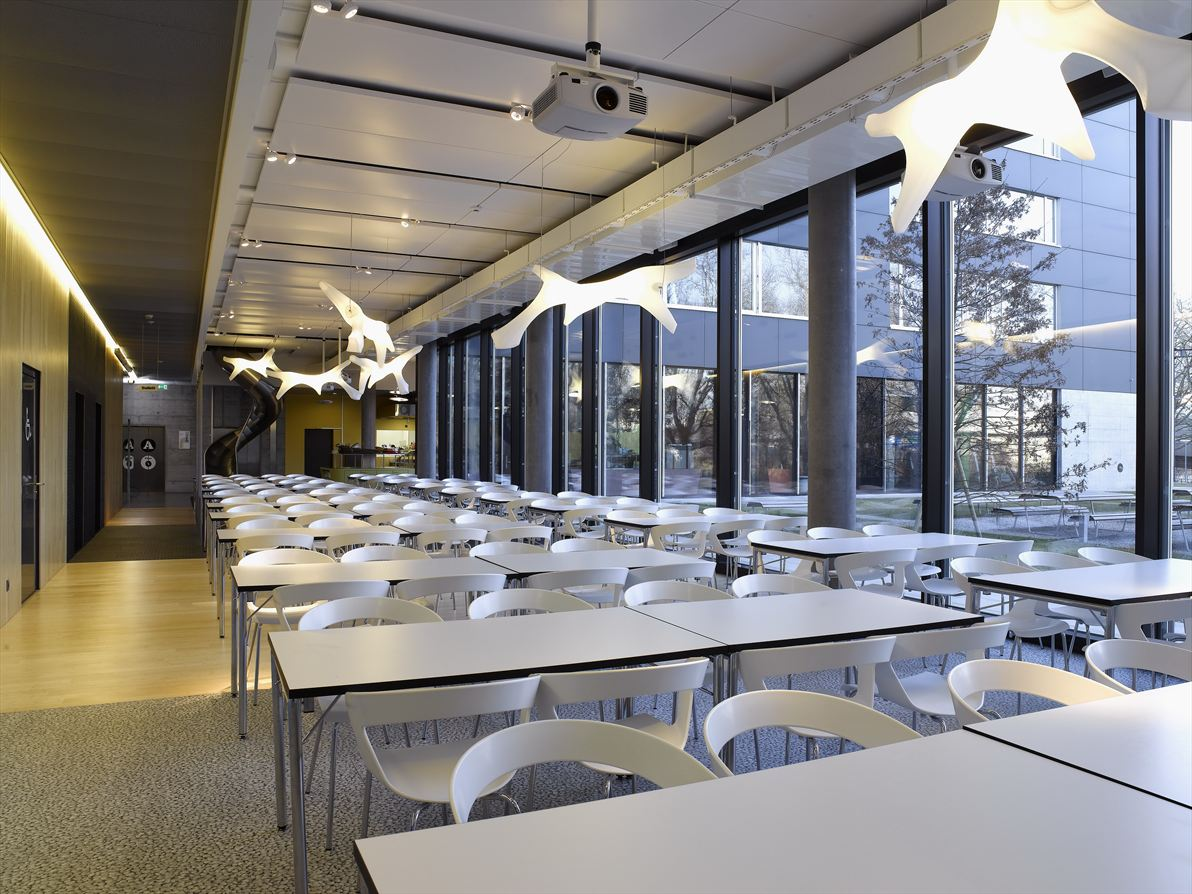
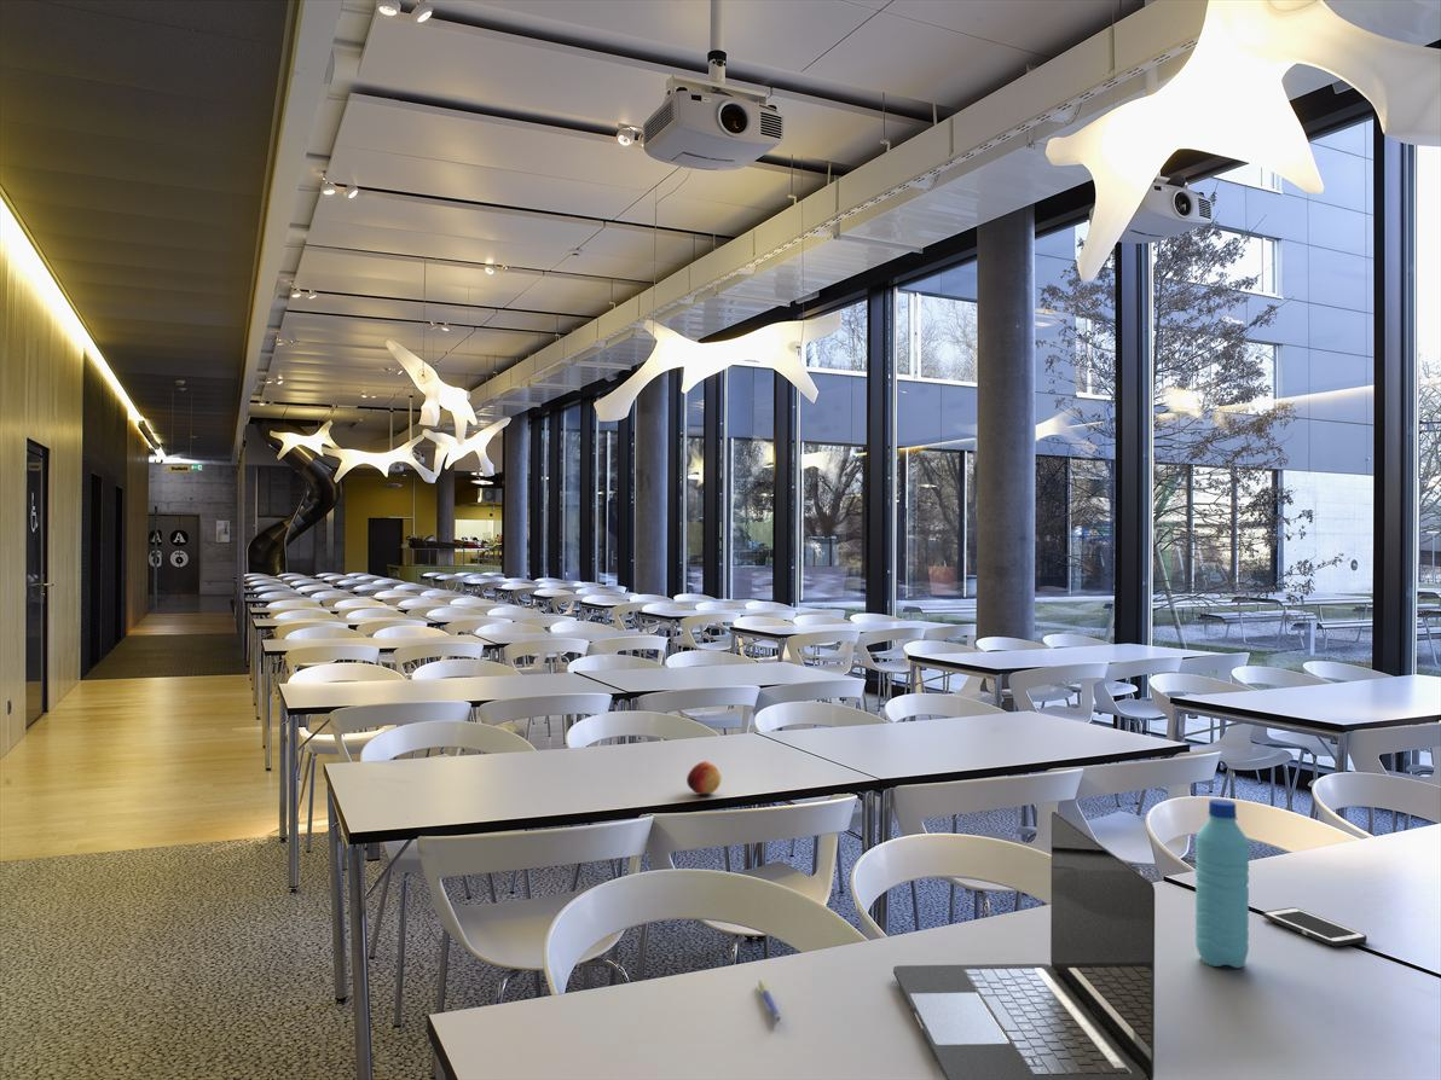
+ pen (768, 998)
+ laptop (1008, 964)
+ cell phone (1313, 925)
+ fruit (704, 777)
+ water bottle (1221, 881)
